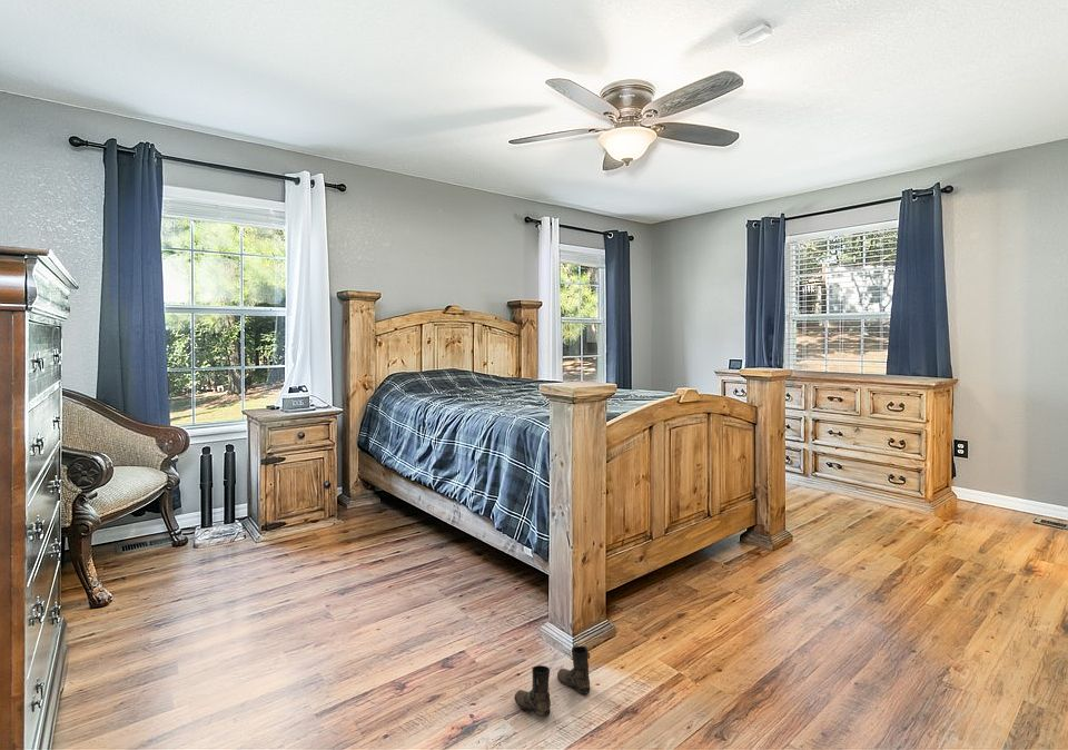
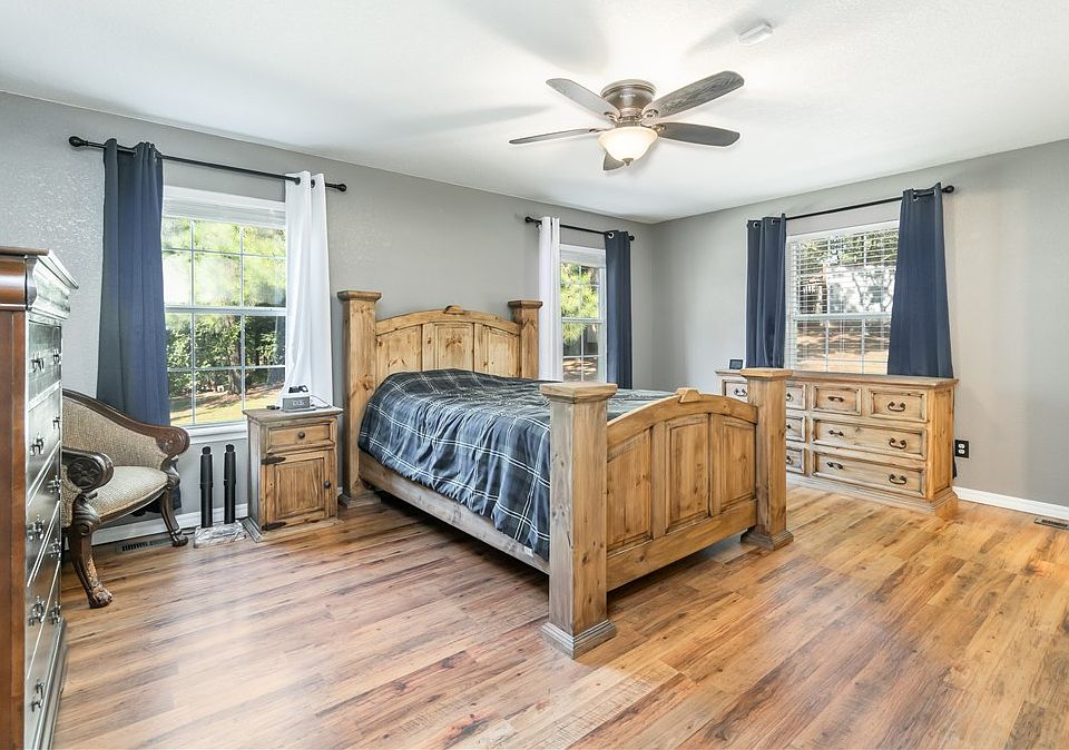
- boots (548, 675)
